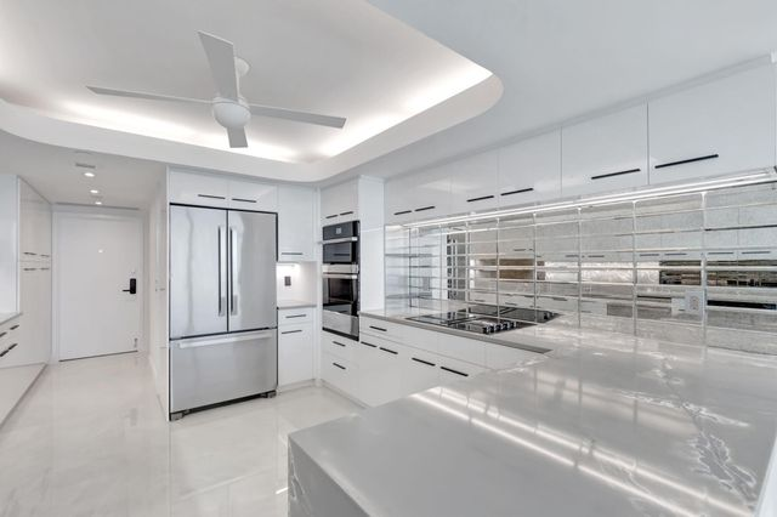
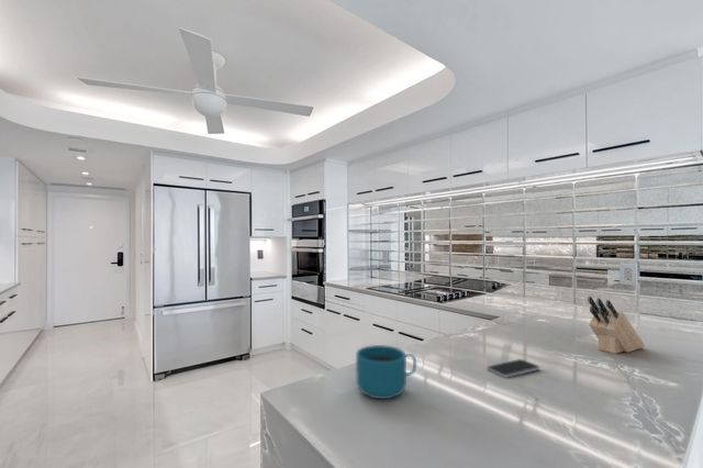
+ smartphone (513, 367)
+ cup (388, 370)
+ knife block (614, 322)
